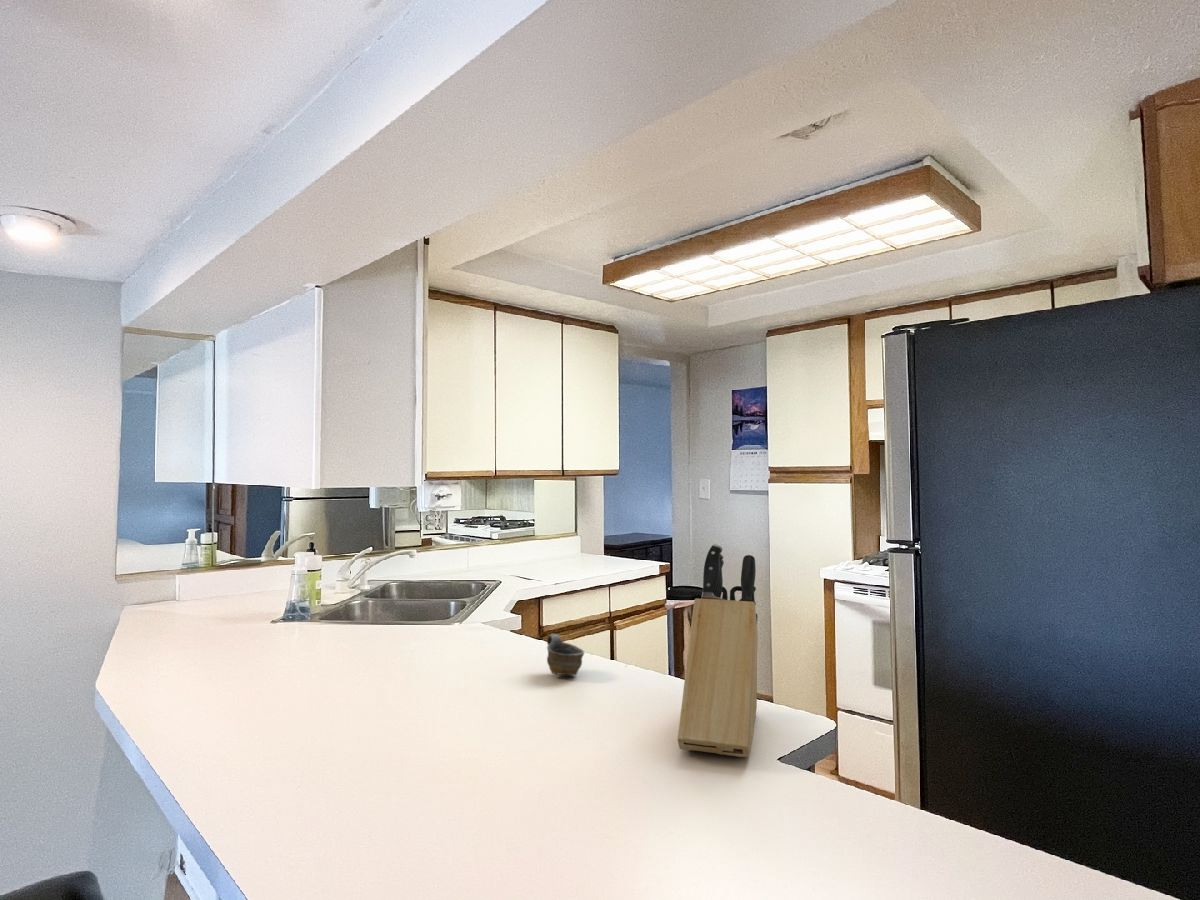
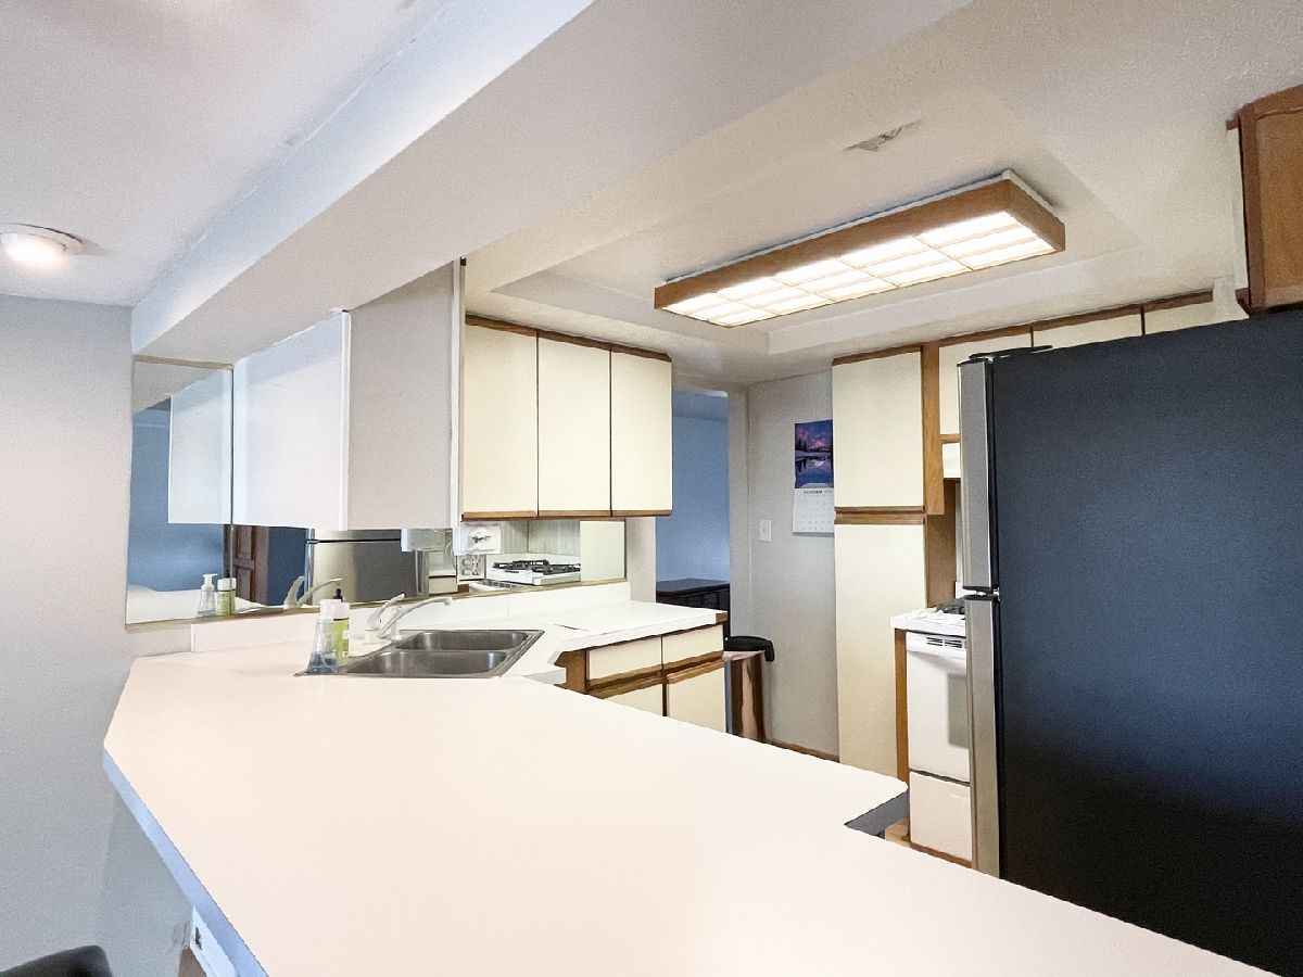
- knife block (723, 636)
- cup (565, 655)
